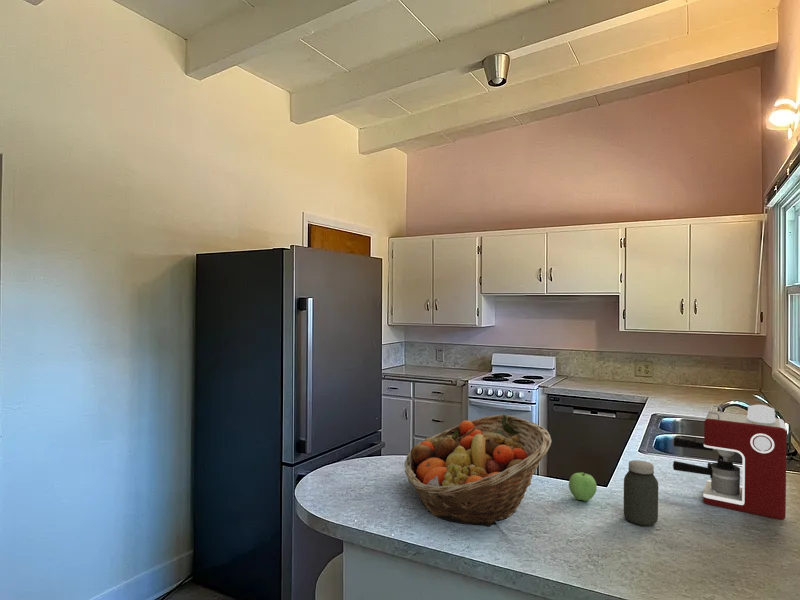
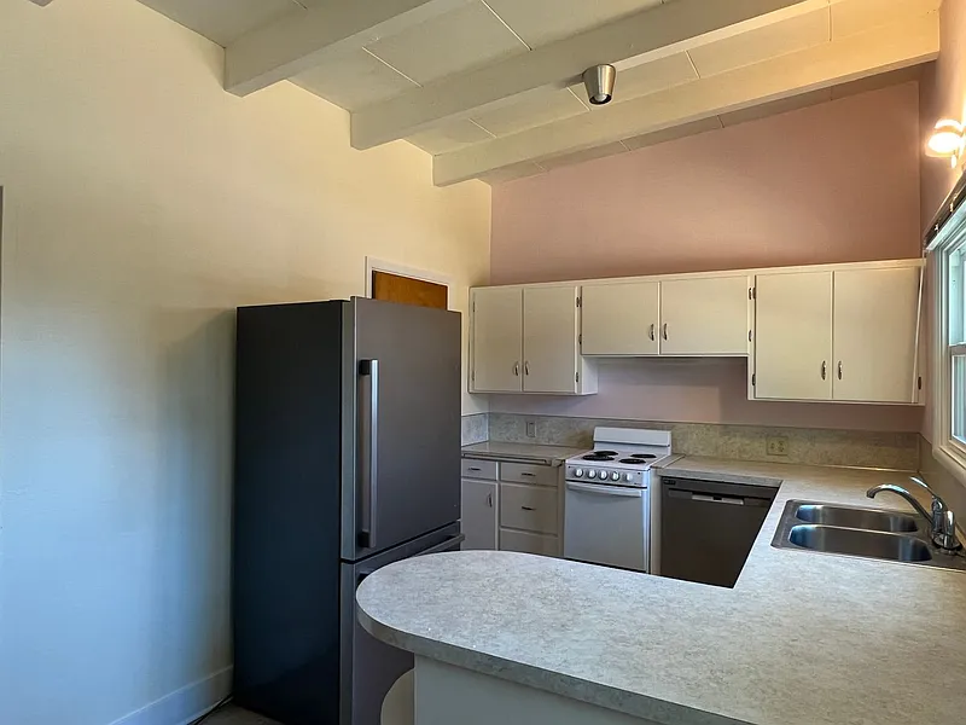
- fruit basket (474, 462)
- apple (582, 485)
- coffee maker (726, 451)
- jar (640, 492)
